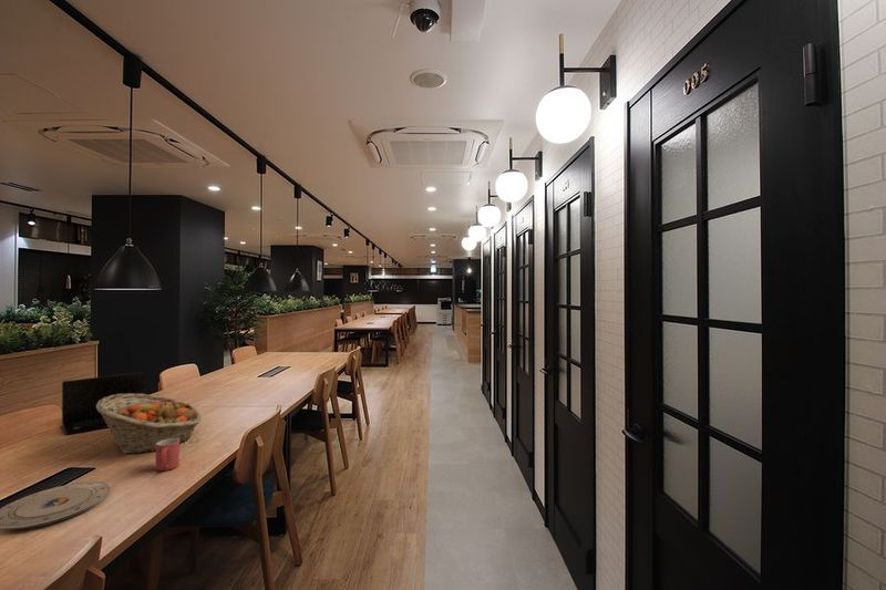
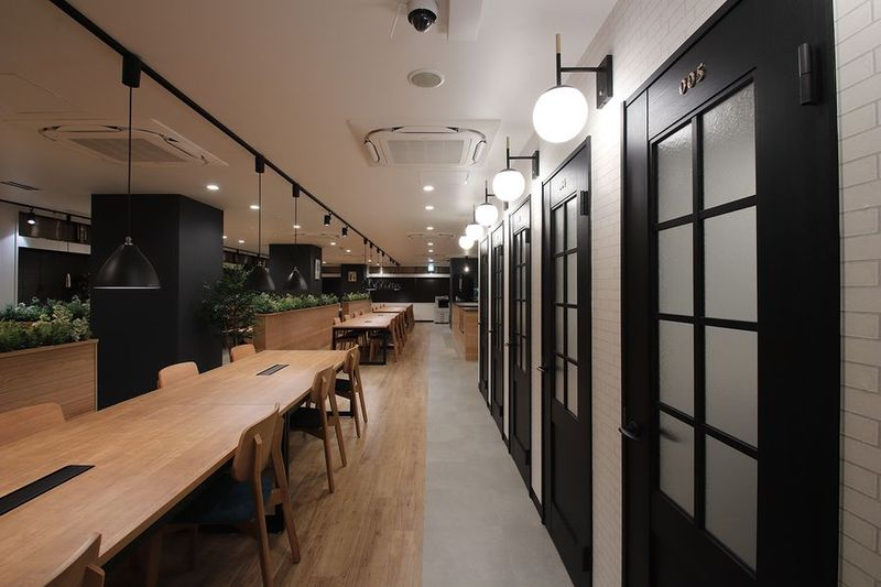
- fruit basket (152, 417)
- mug (166, 456)
- laptop (106, 396)
- plate (53, 505)
